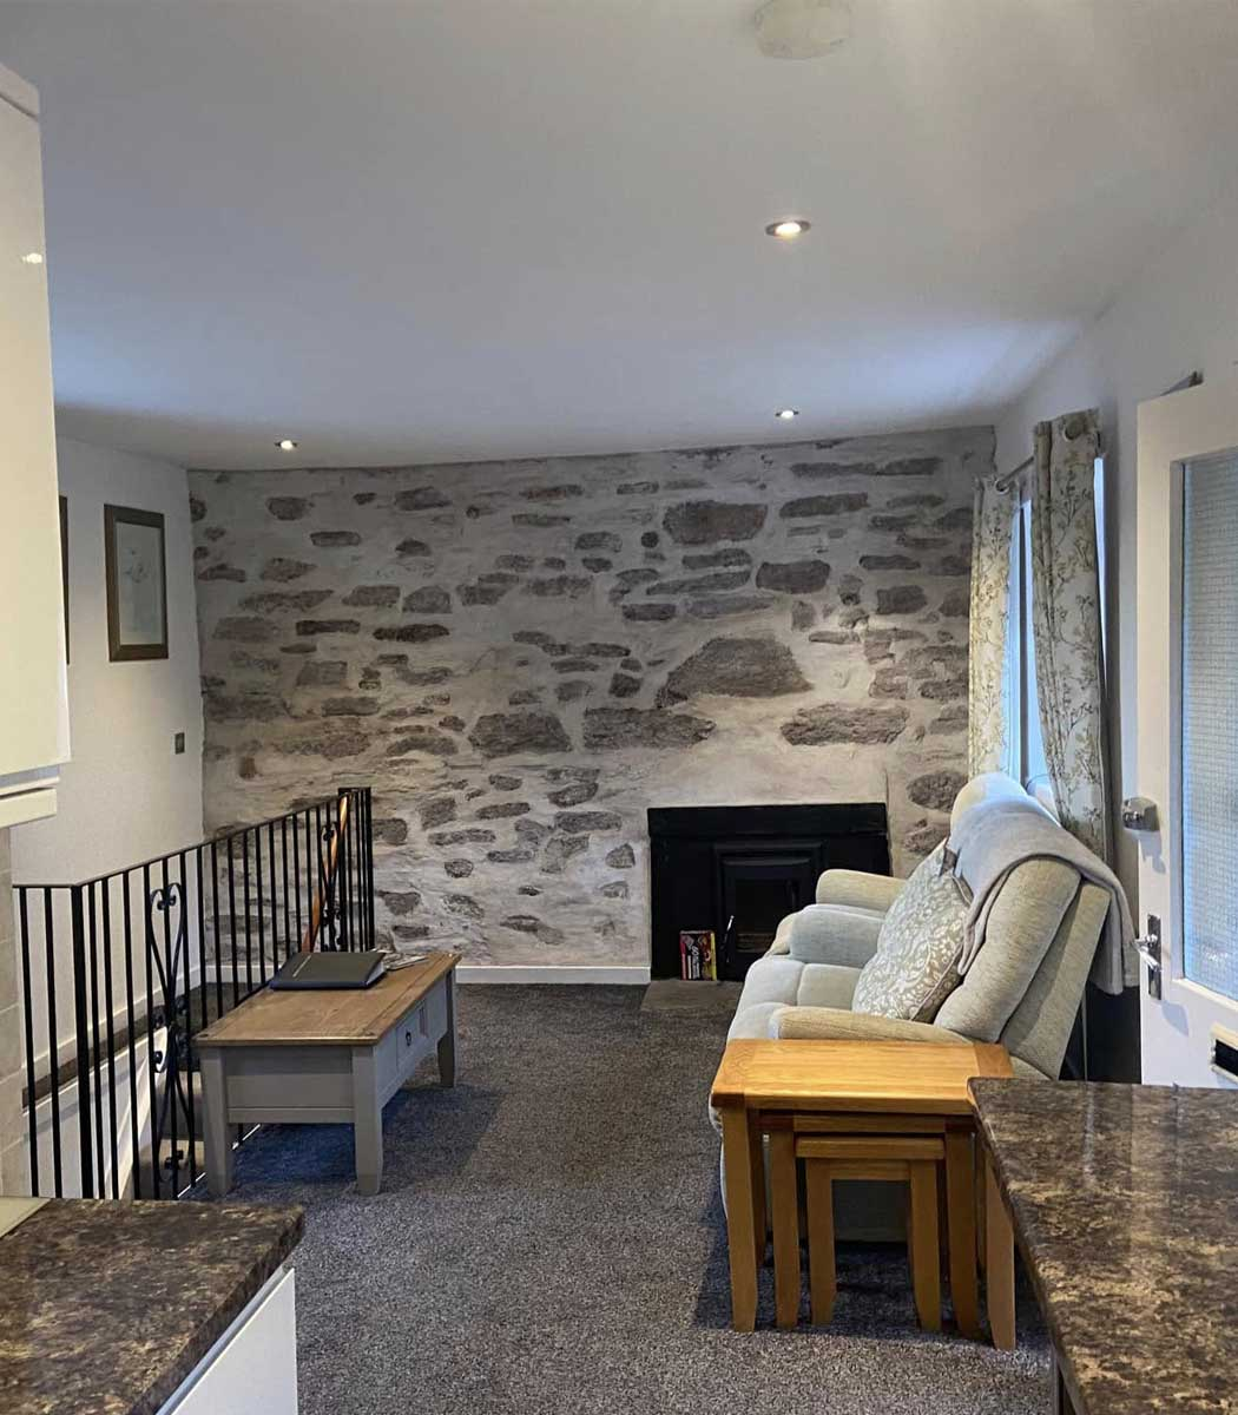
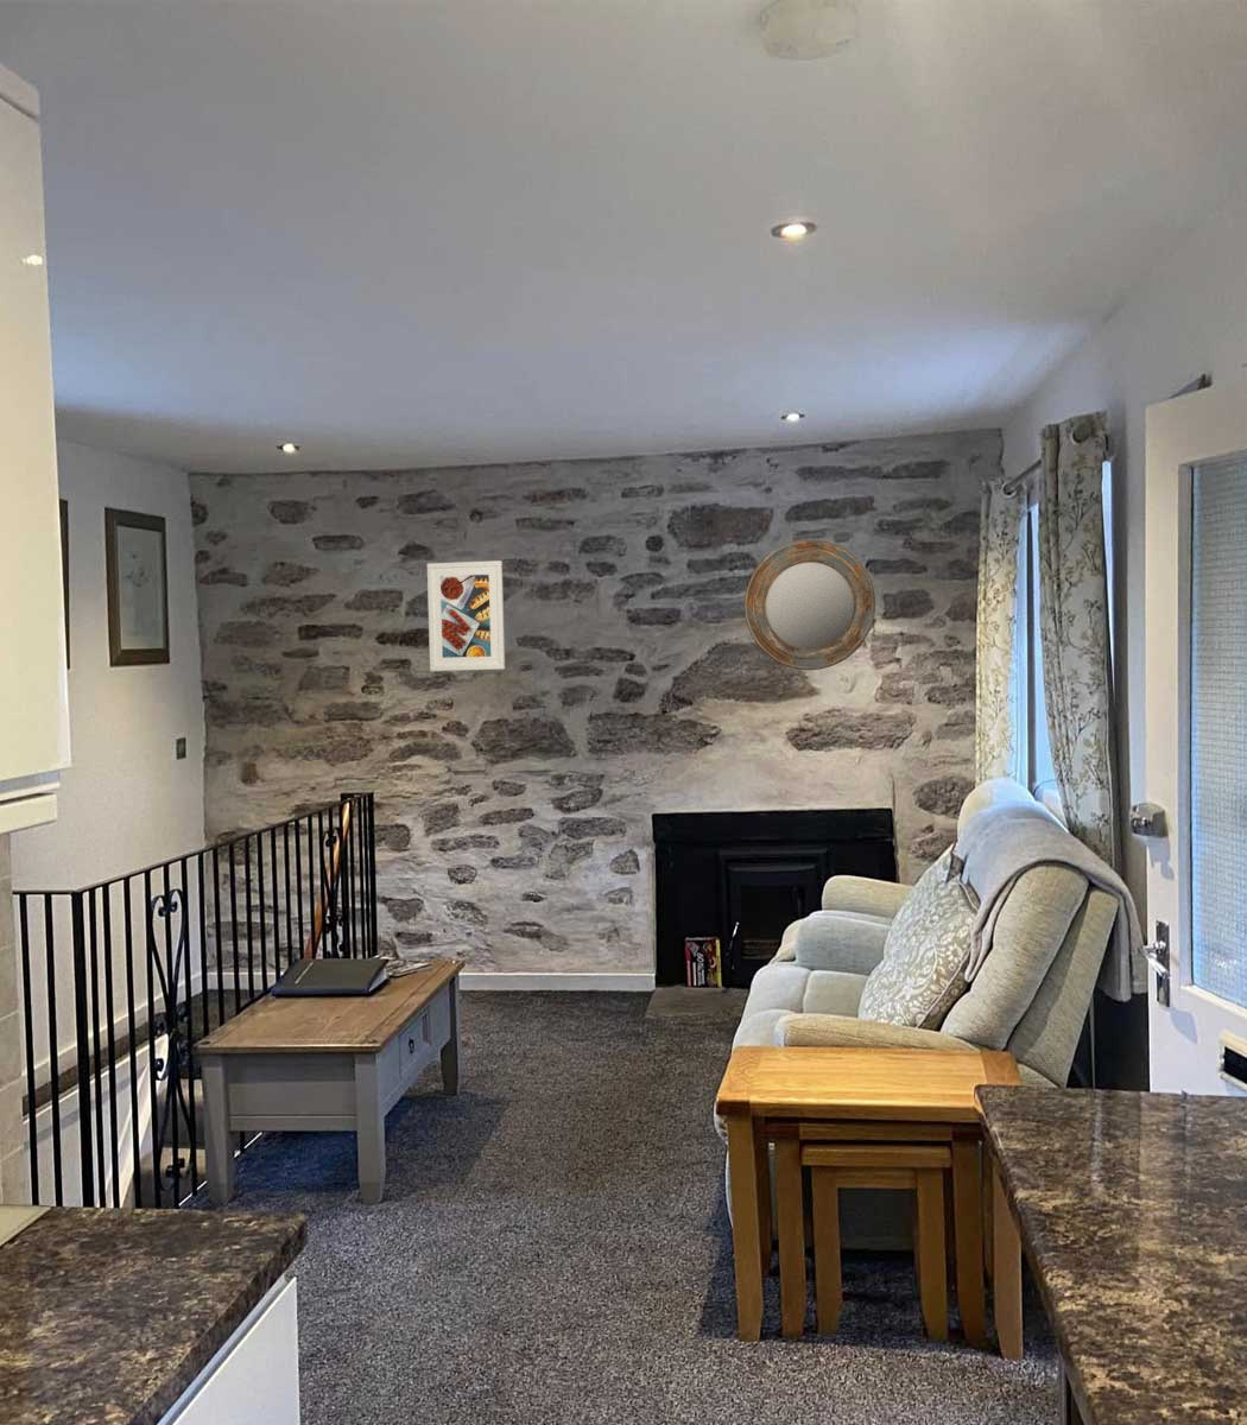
+ home mirror (808, 605)
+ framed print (465, 616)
